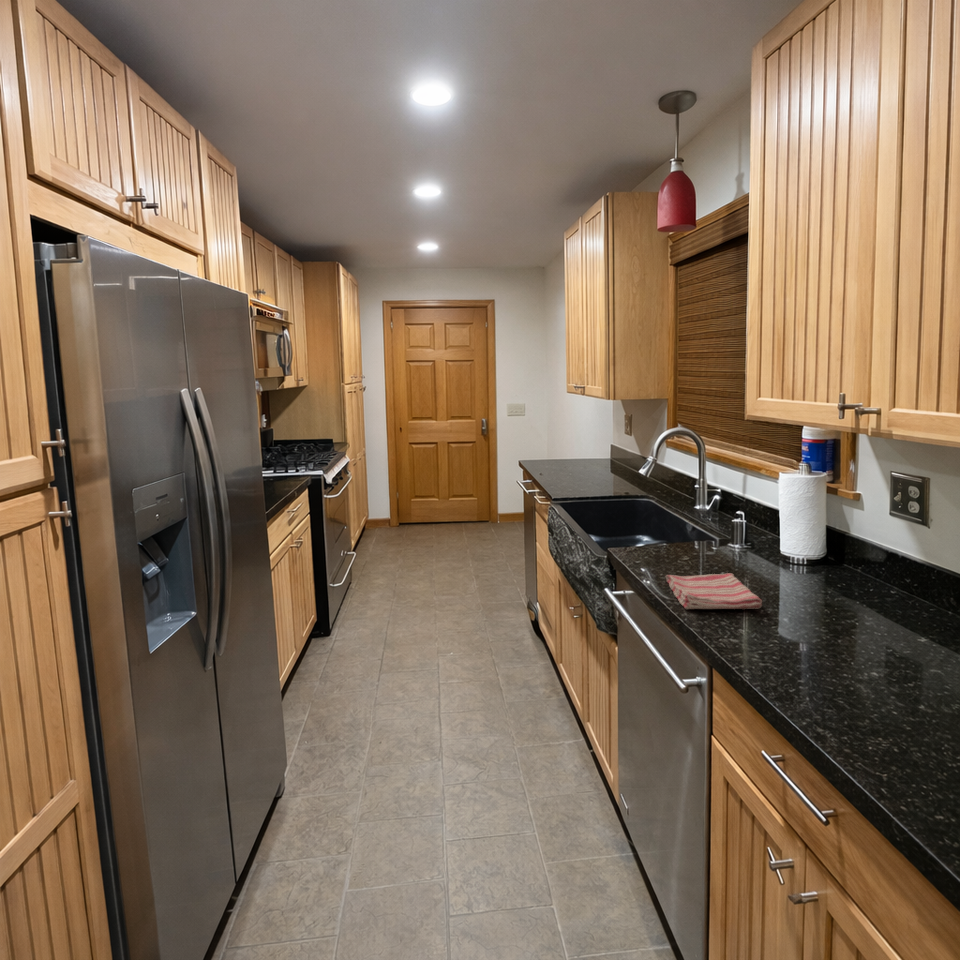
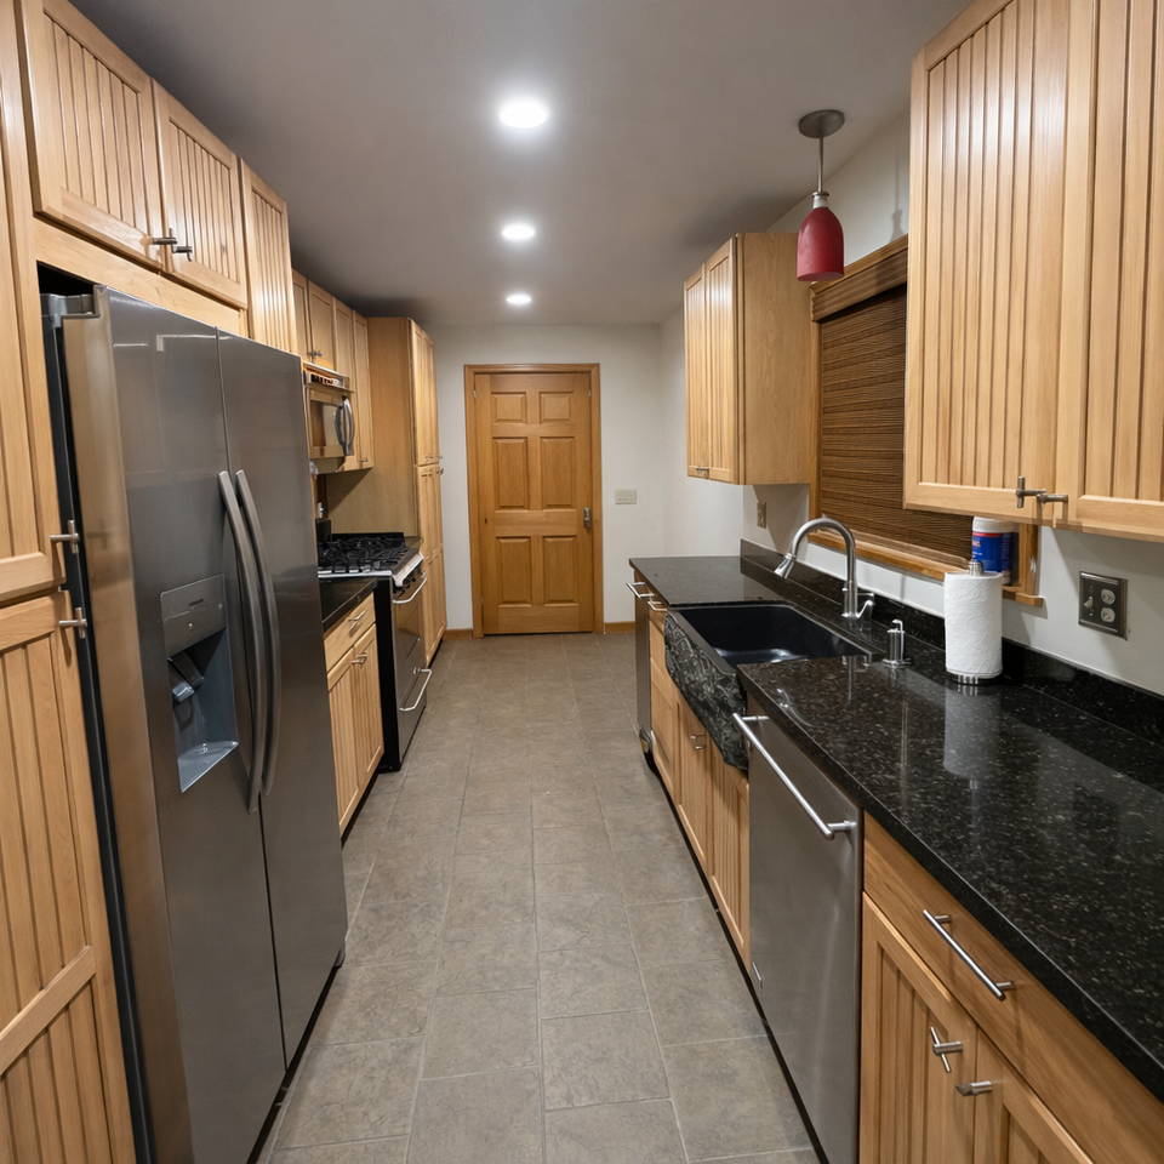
- dish towel (710, 587)
